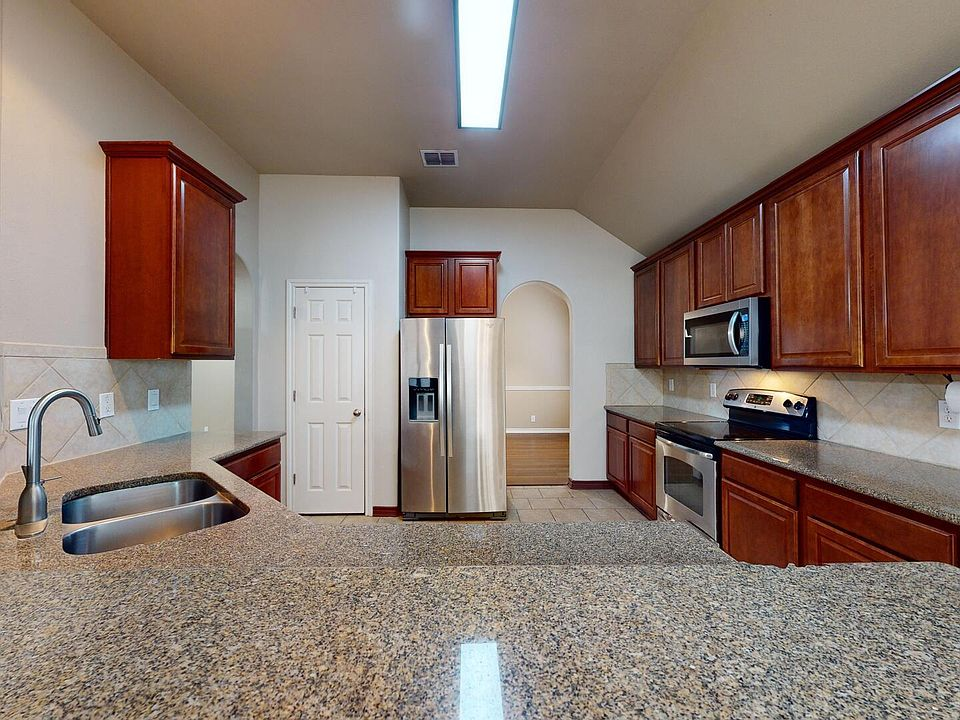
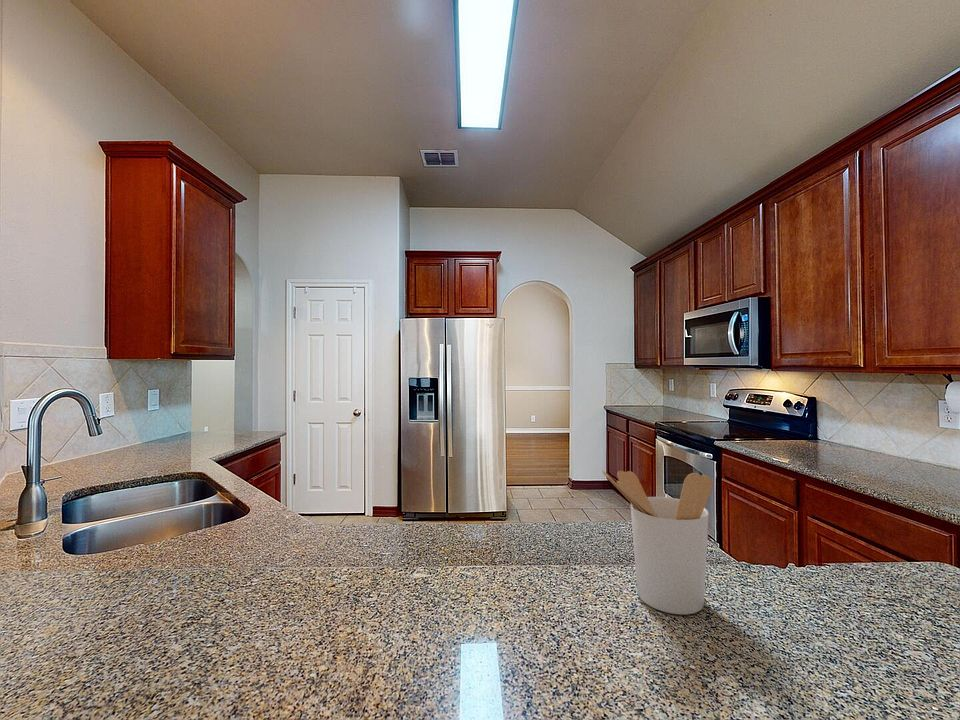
+ utensil holder (653, 533)
